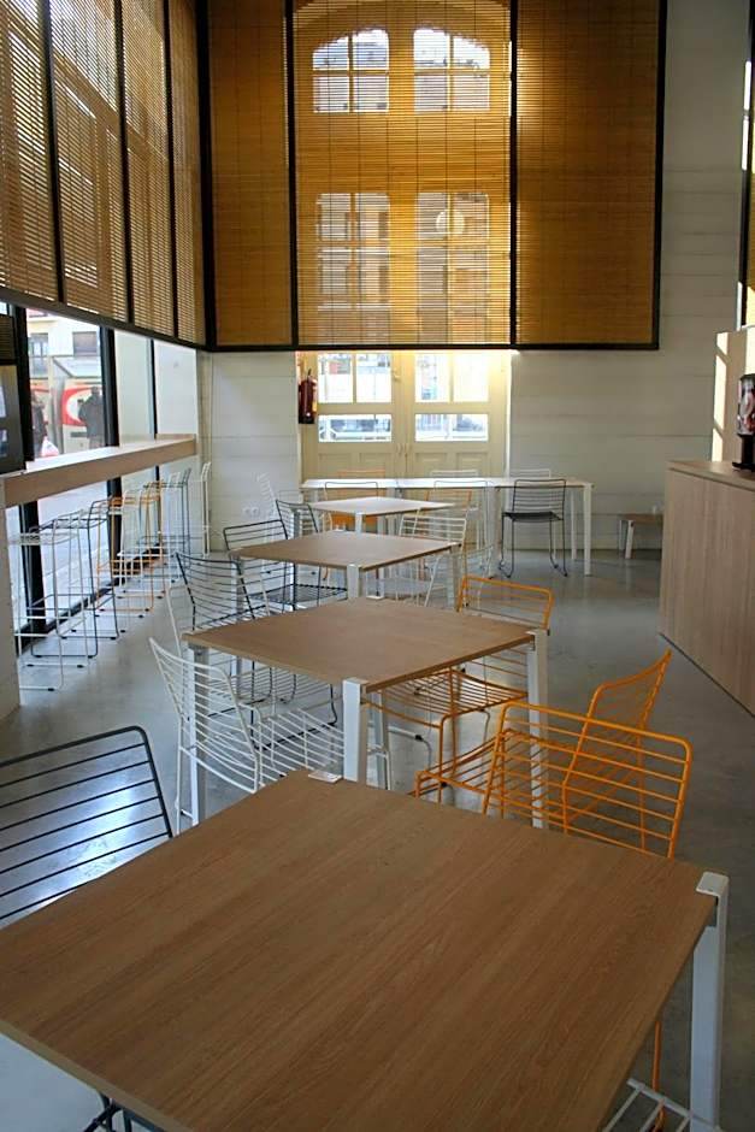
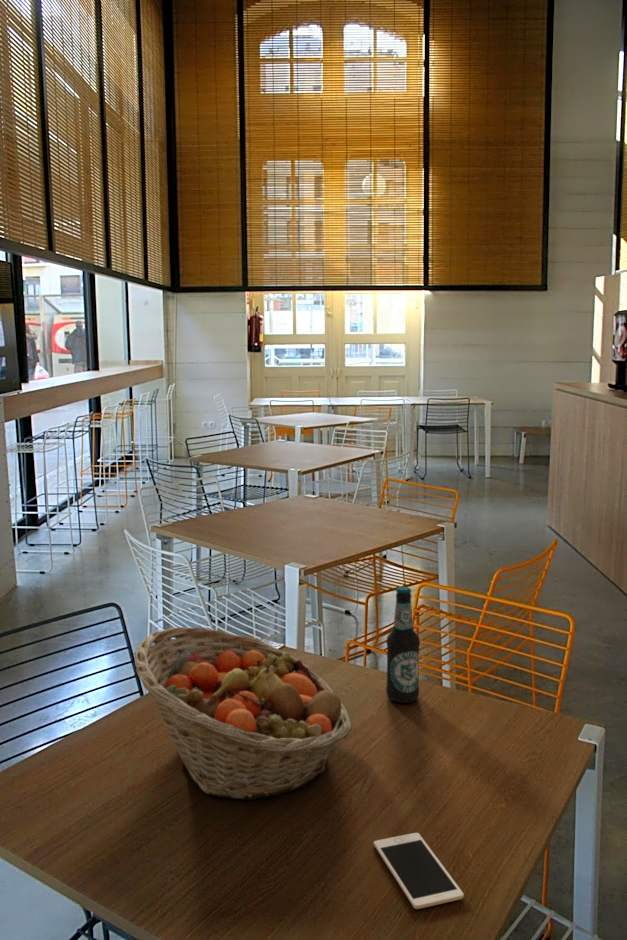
+ fruit basket (242, 700)
+ cell phone (416, 868)
+ bottle (403, 643)
